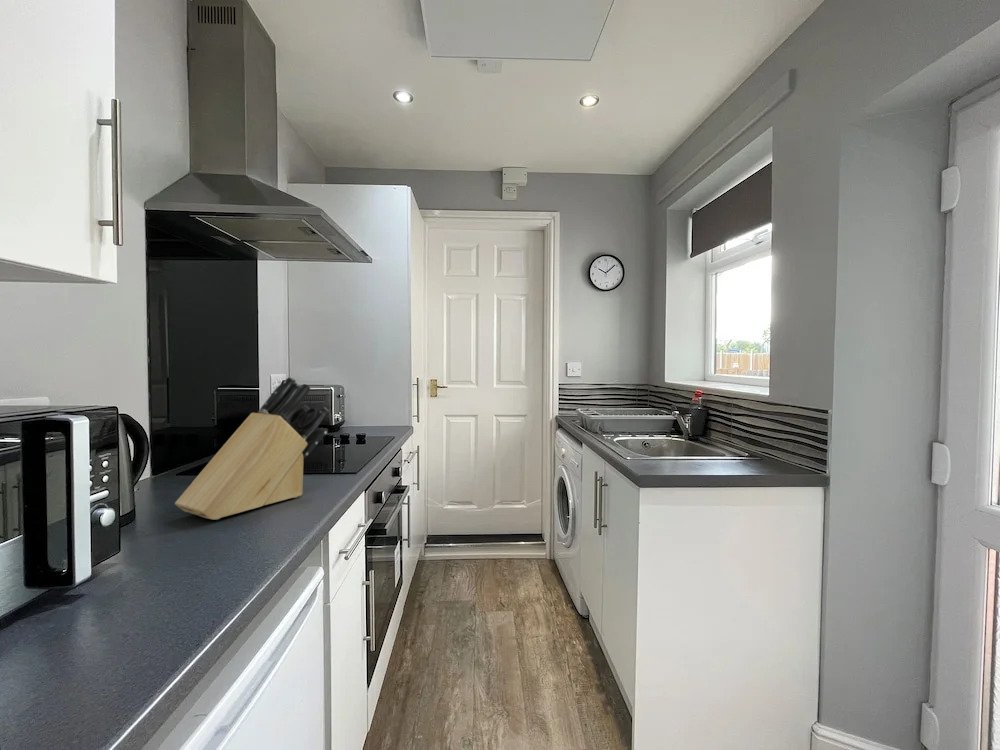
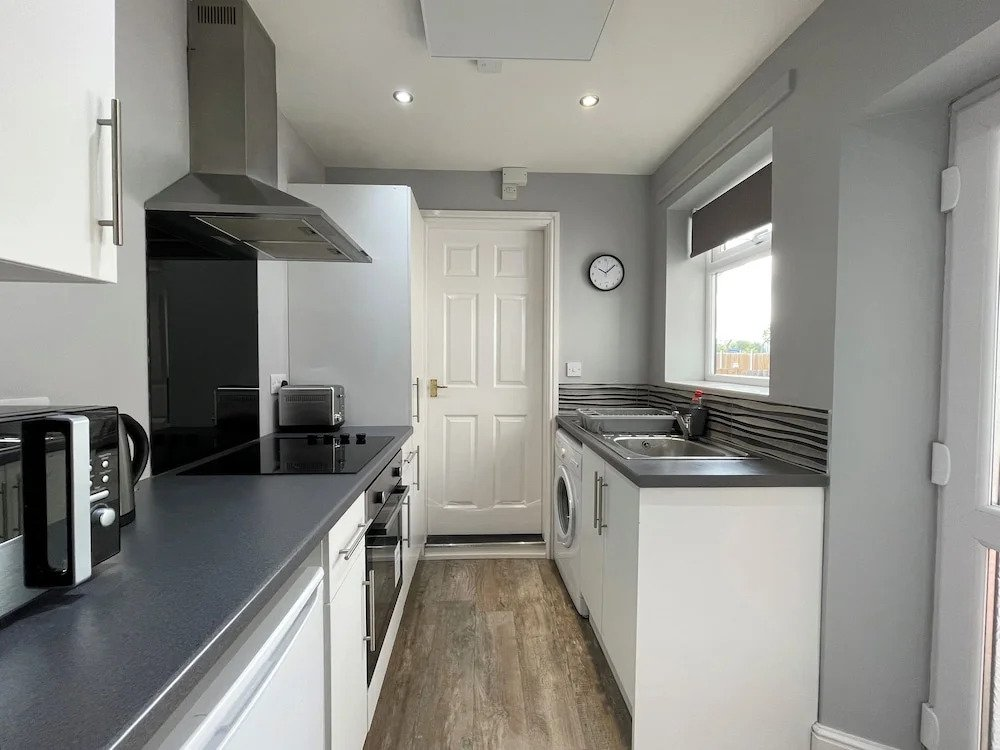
- knife block (261, 439)
